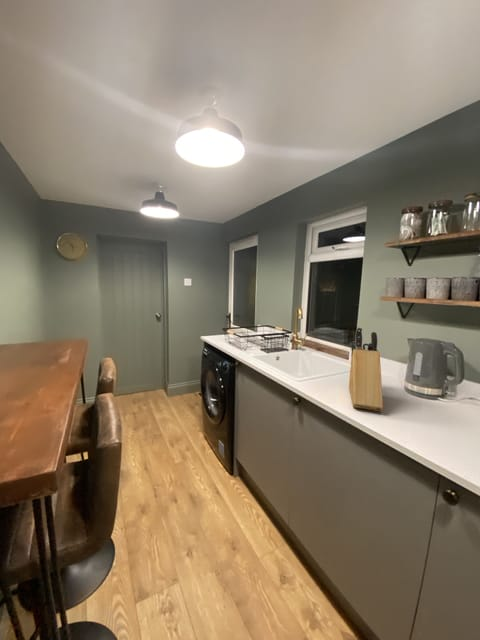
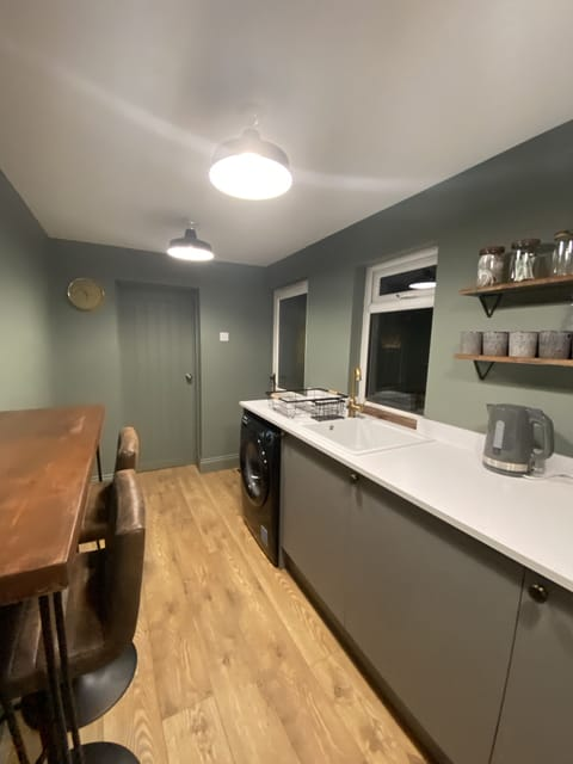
- knife block (365, 364)
